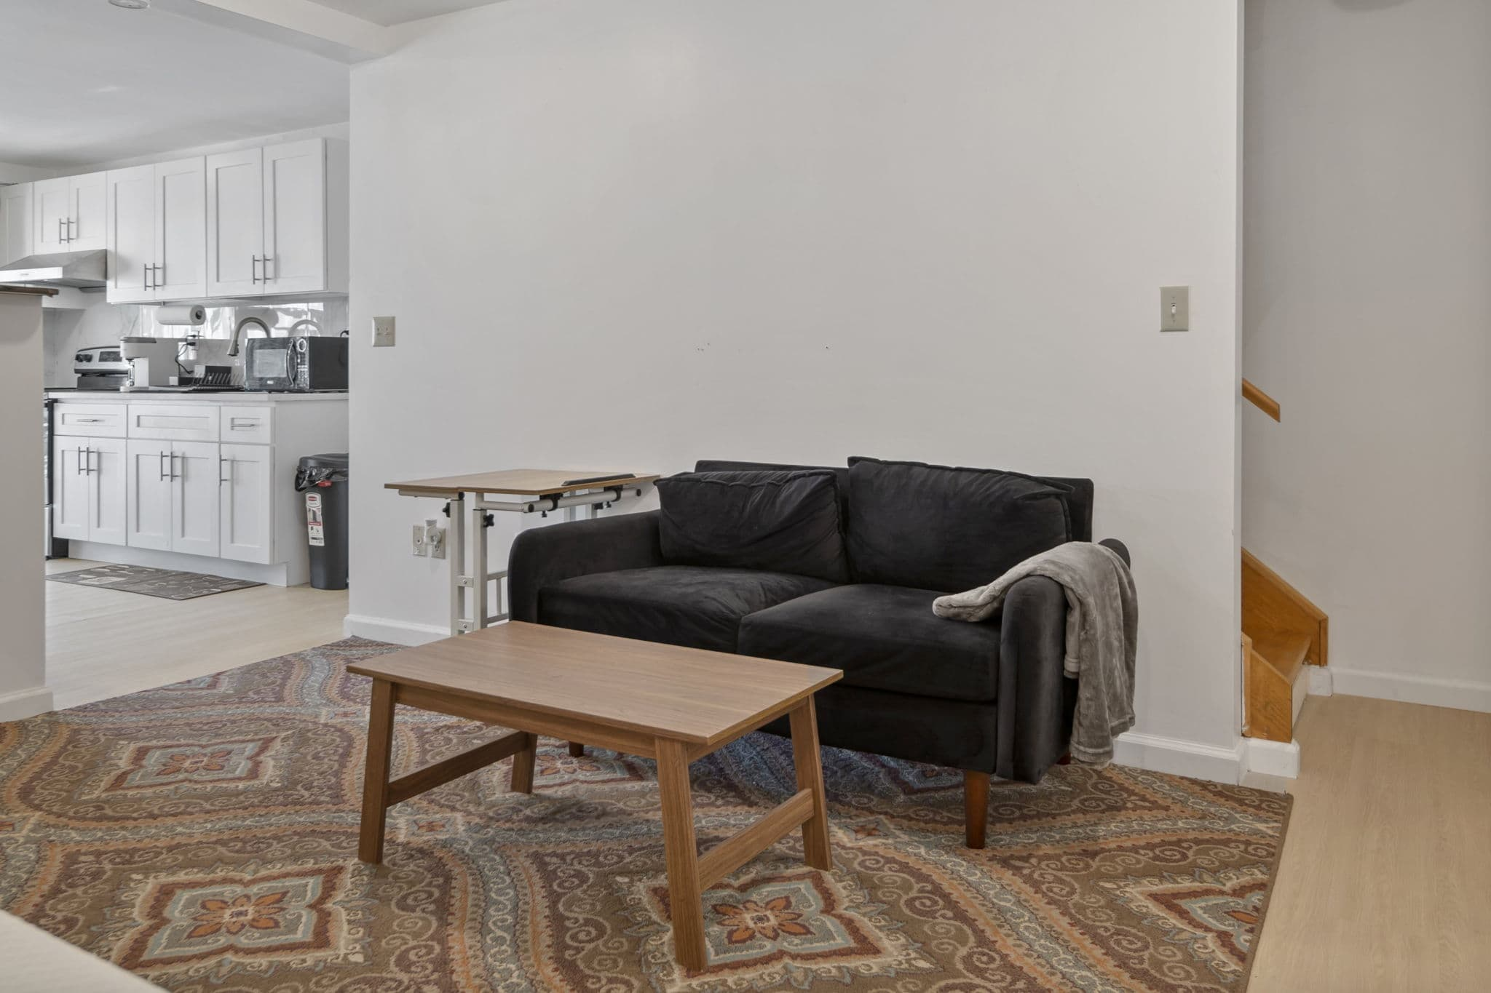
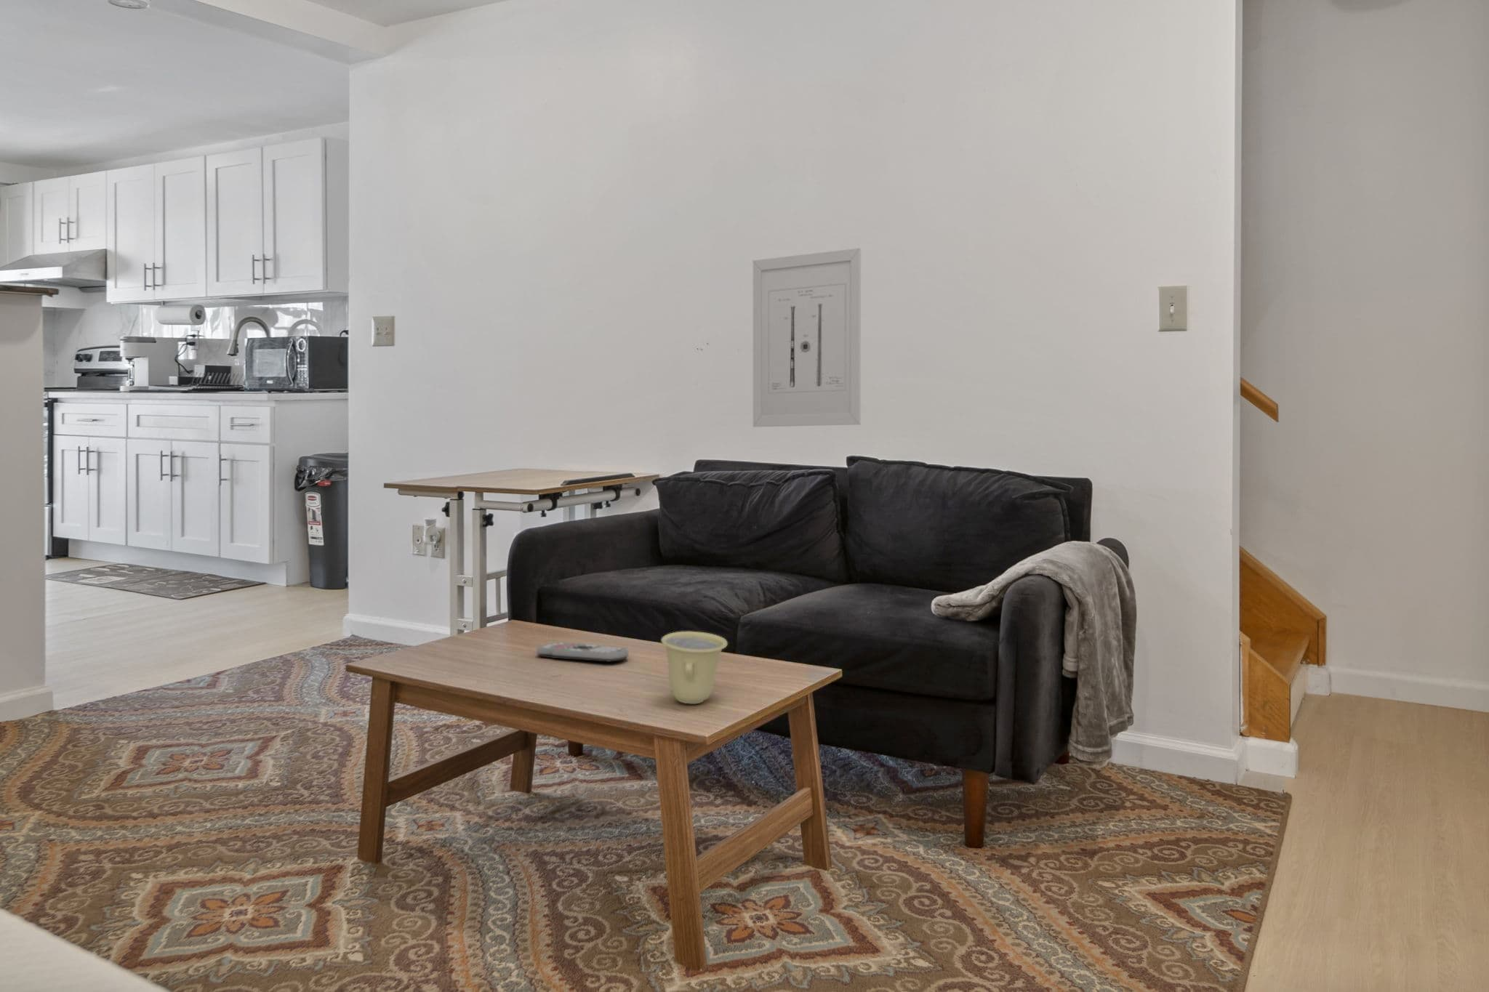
+ remote control (583, 652)
+ wall art (805, 340)
+ cup (694, 669)
